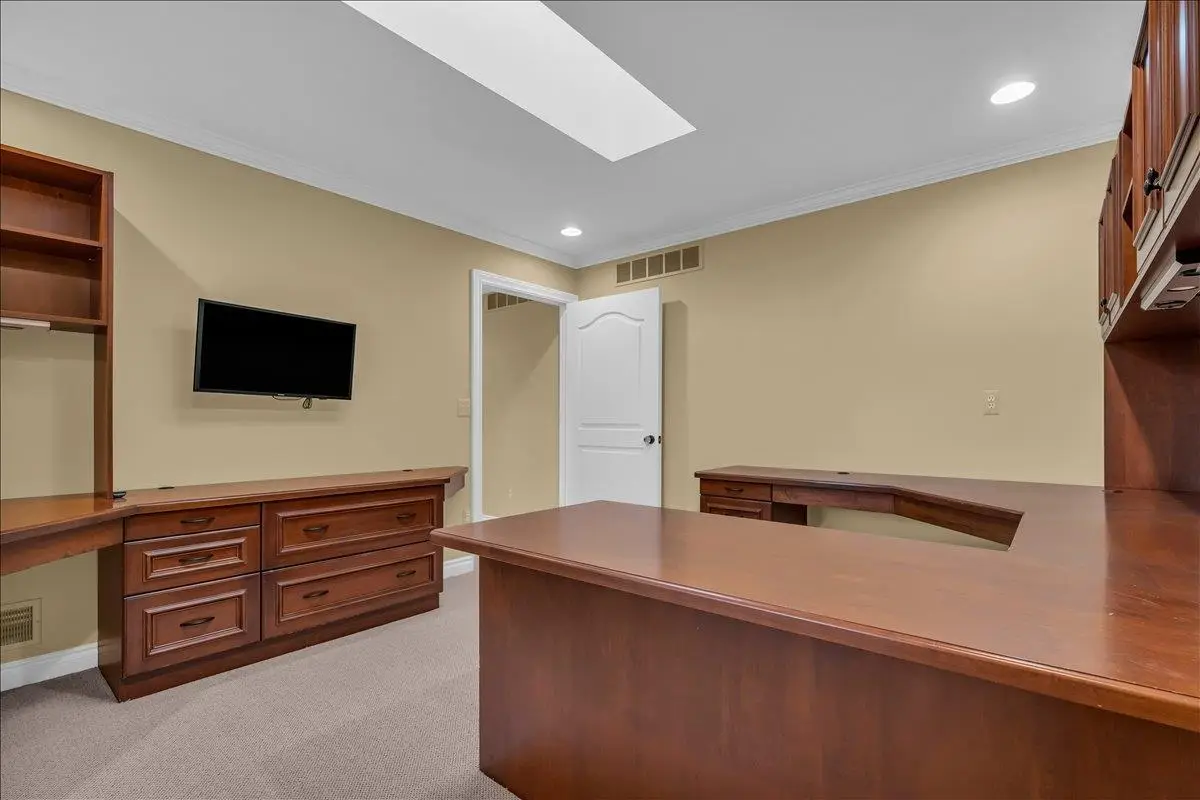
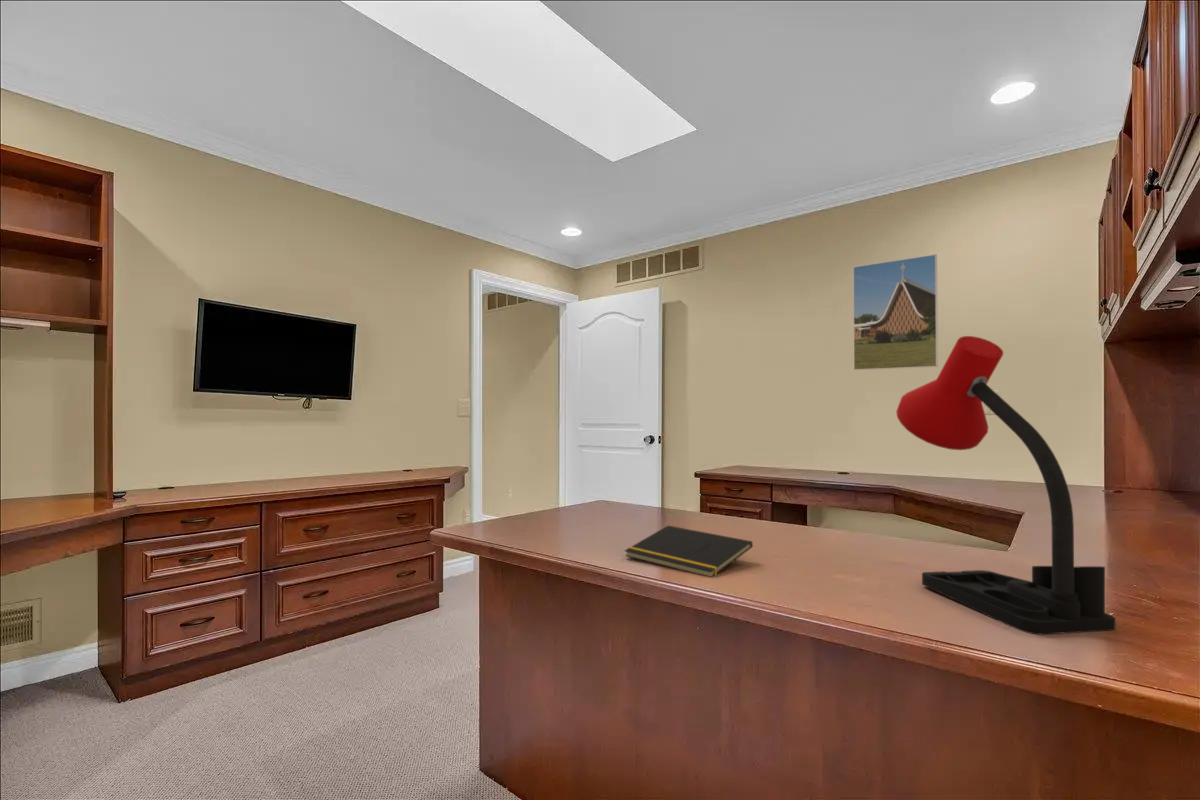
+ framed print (893, 314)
+ notepad (687, 548)
+ desk lamp (977, 445)
